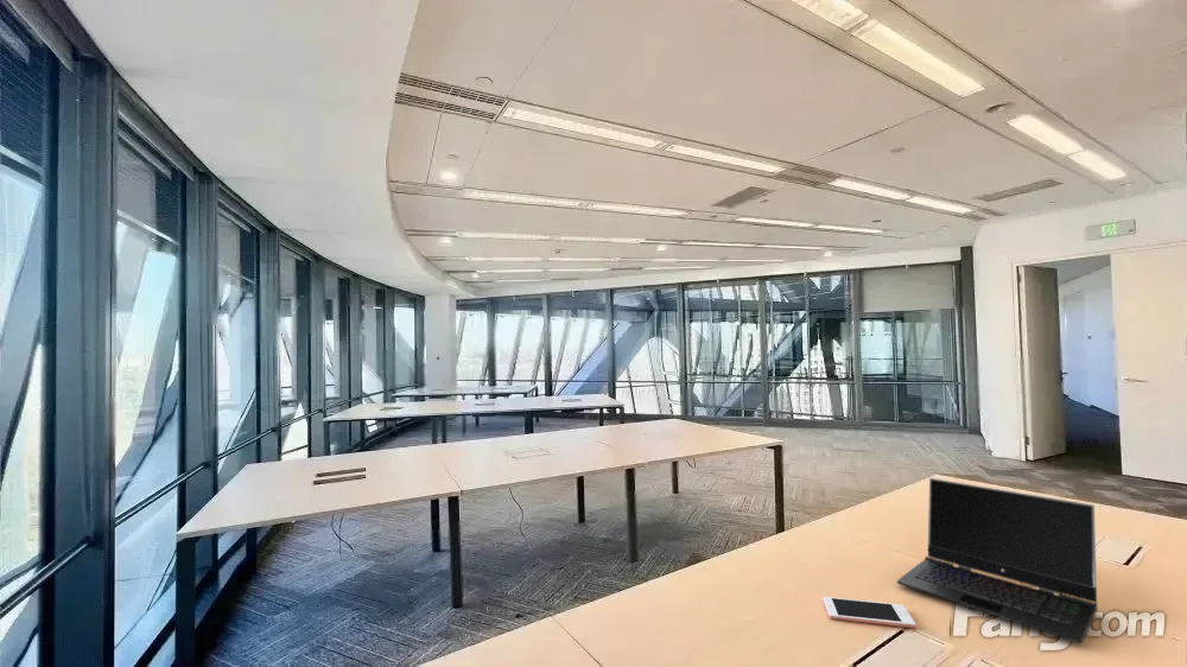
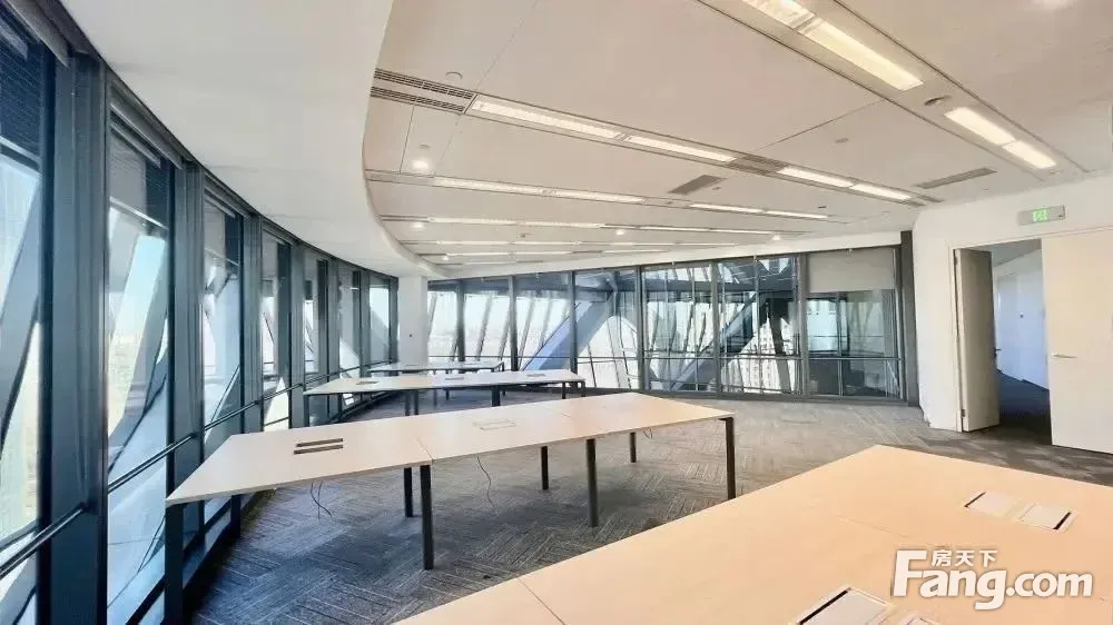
- laptop computer (991, 547)
- cell phone (867, 611)
